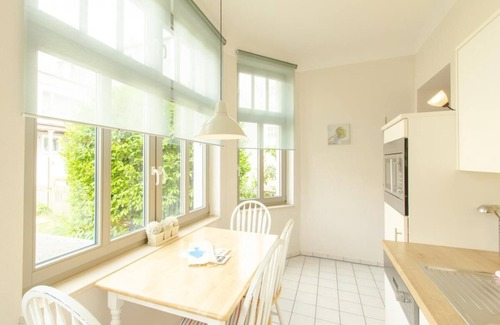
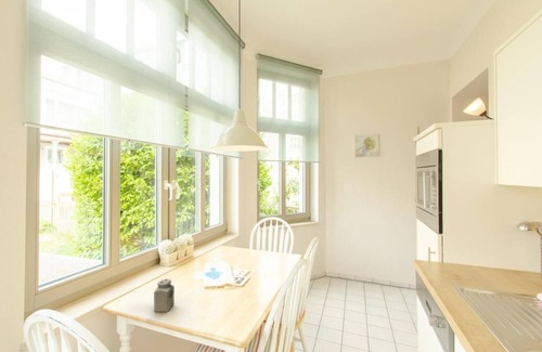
+ salt shaker (164, 294)
